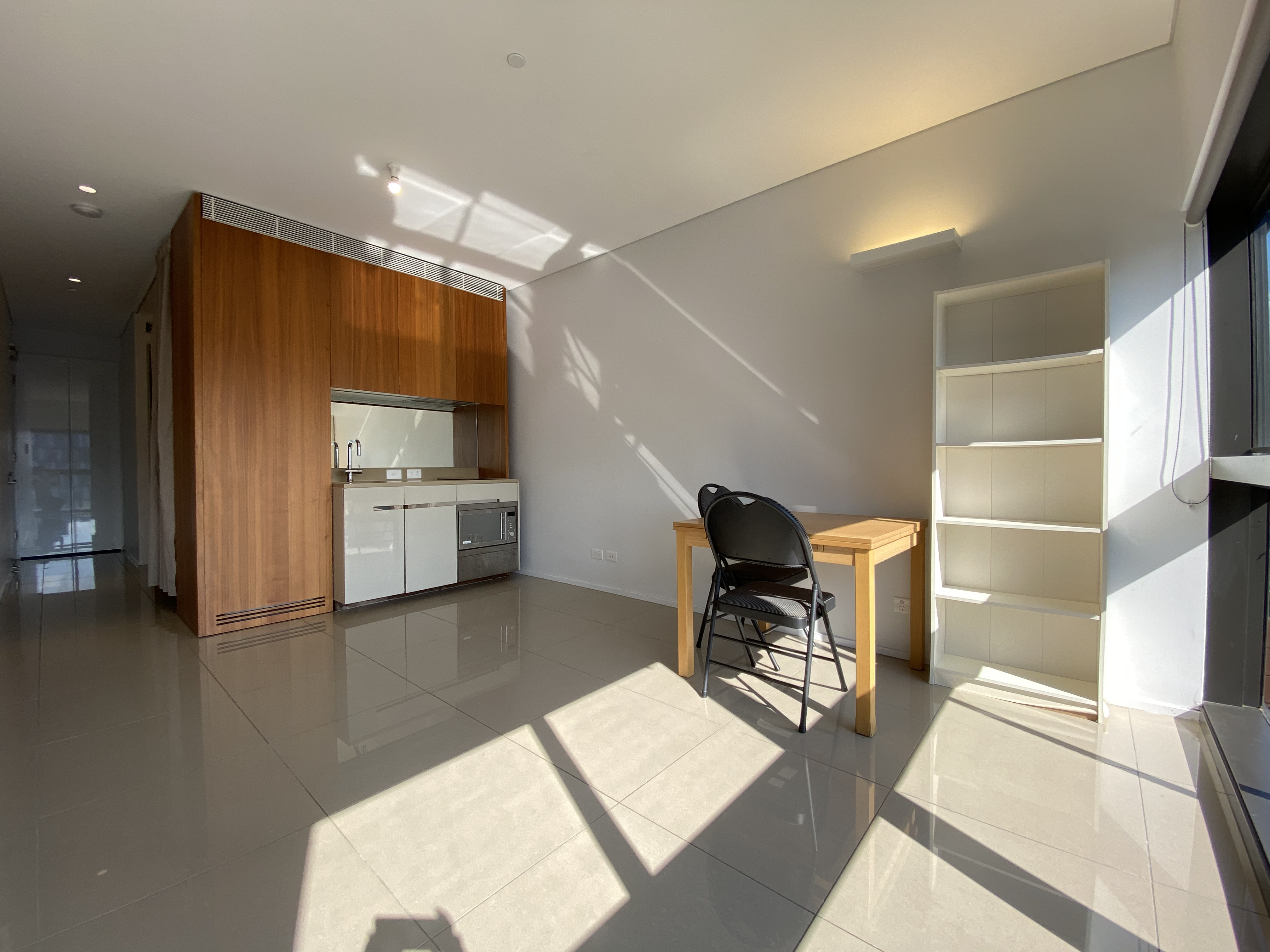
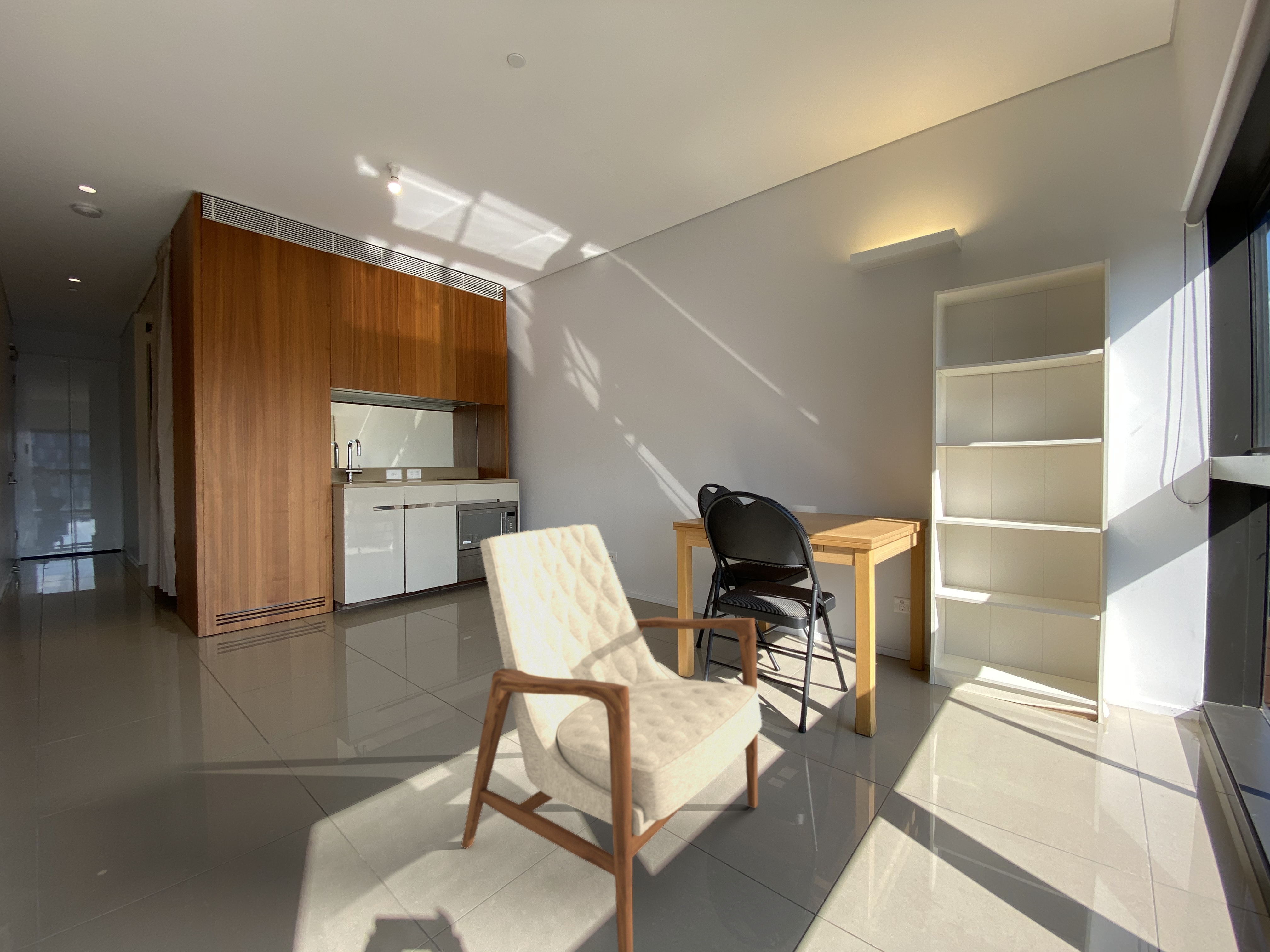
+ armchair (616, 681)
